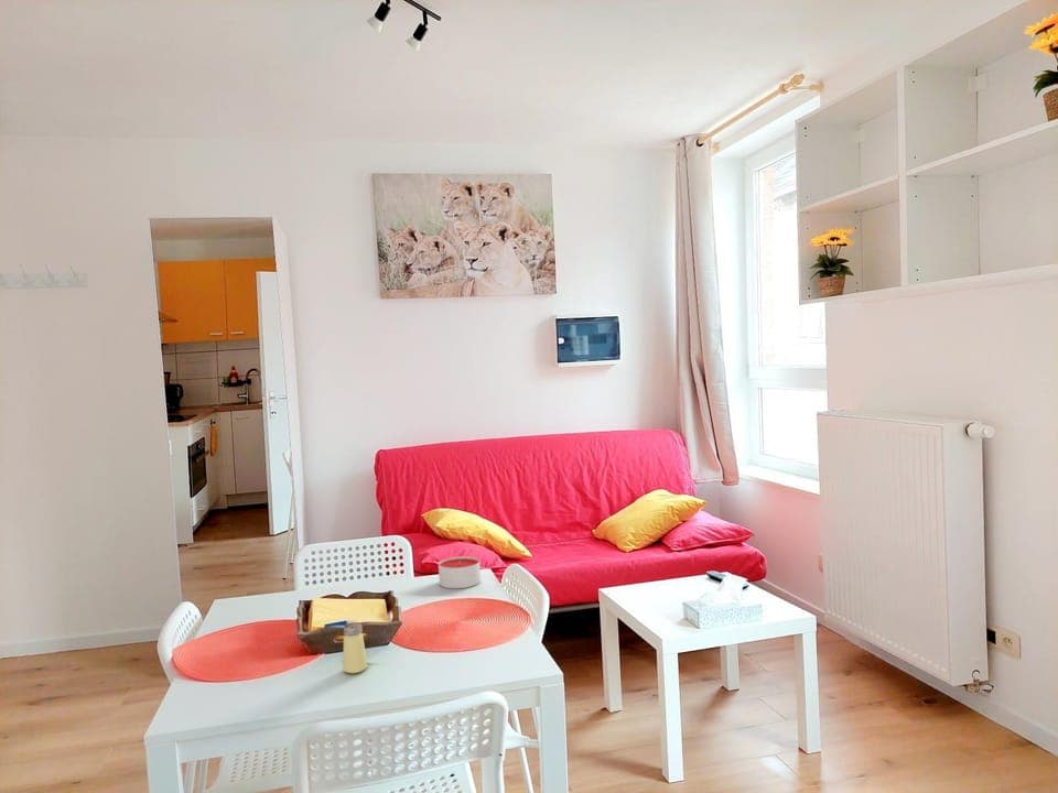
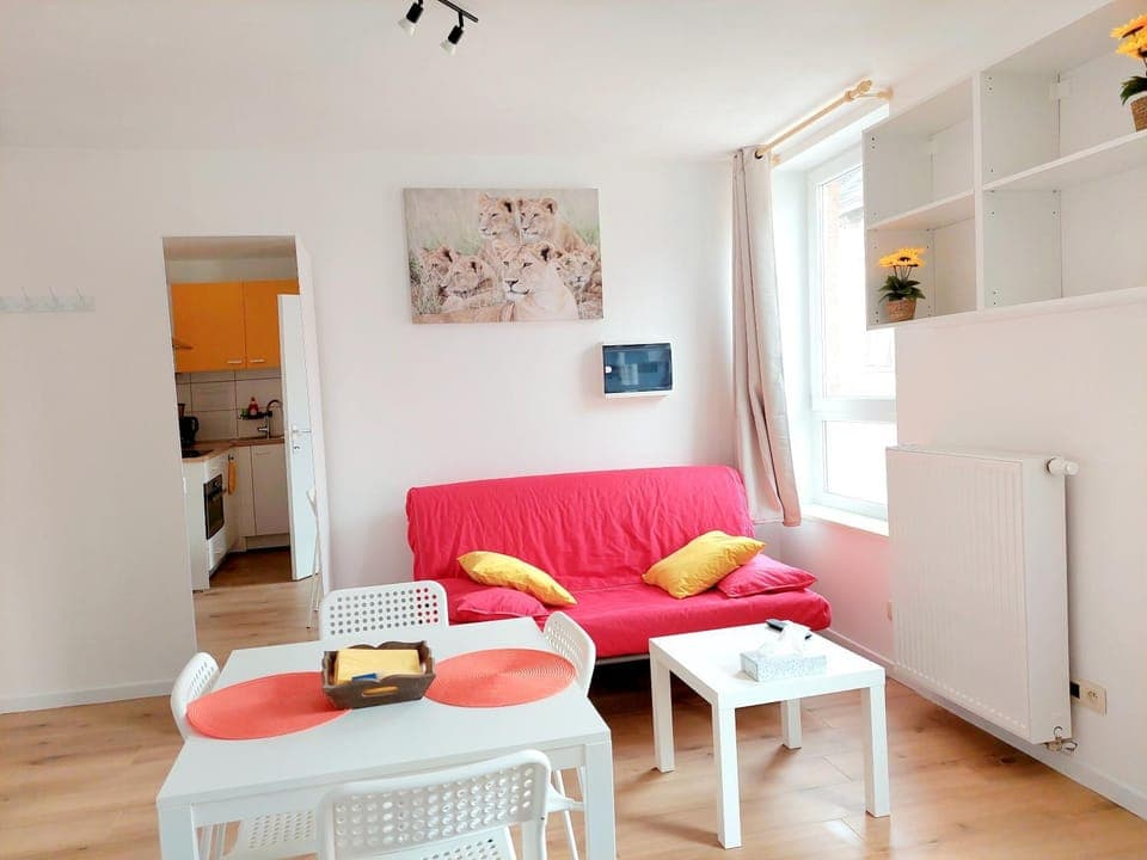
- candle (458, 571)
- saltshaker (354, 647)
